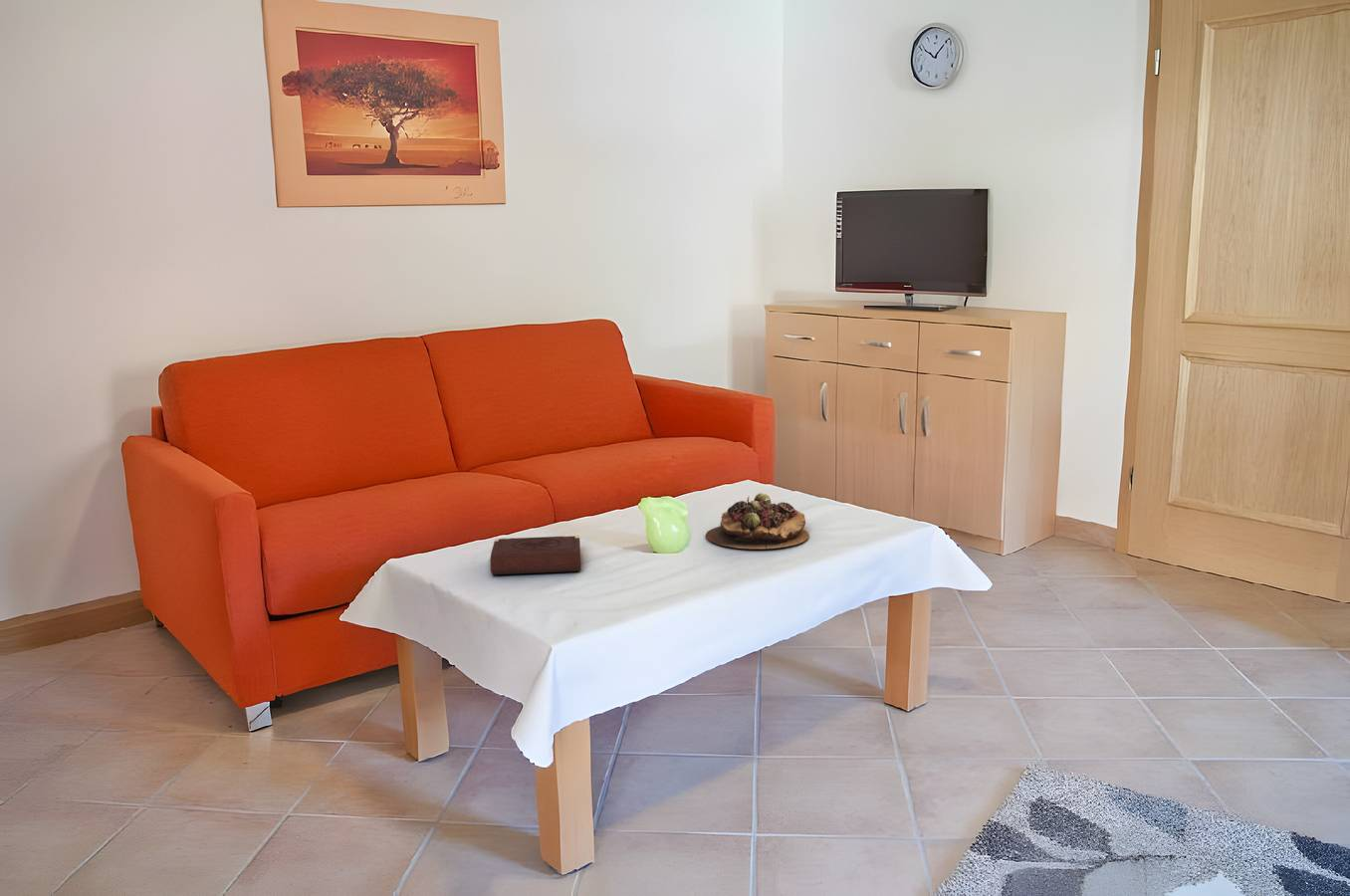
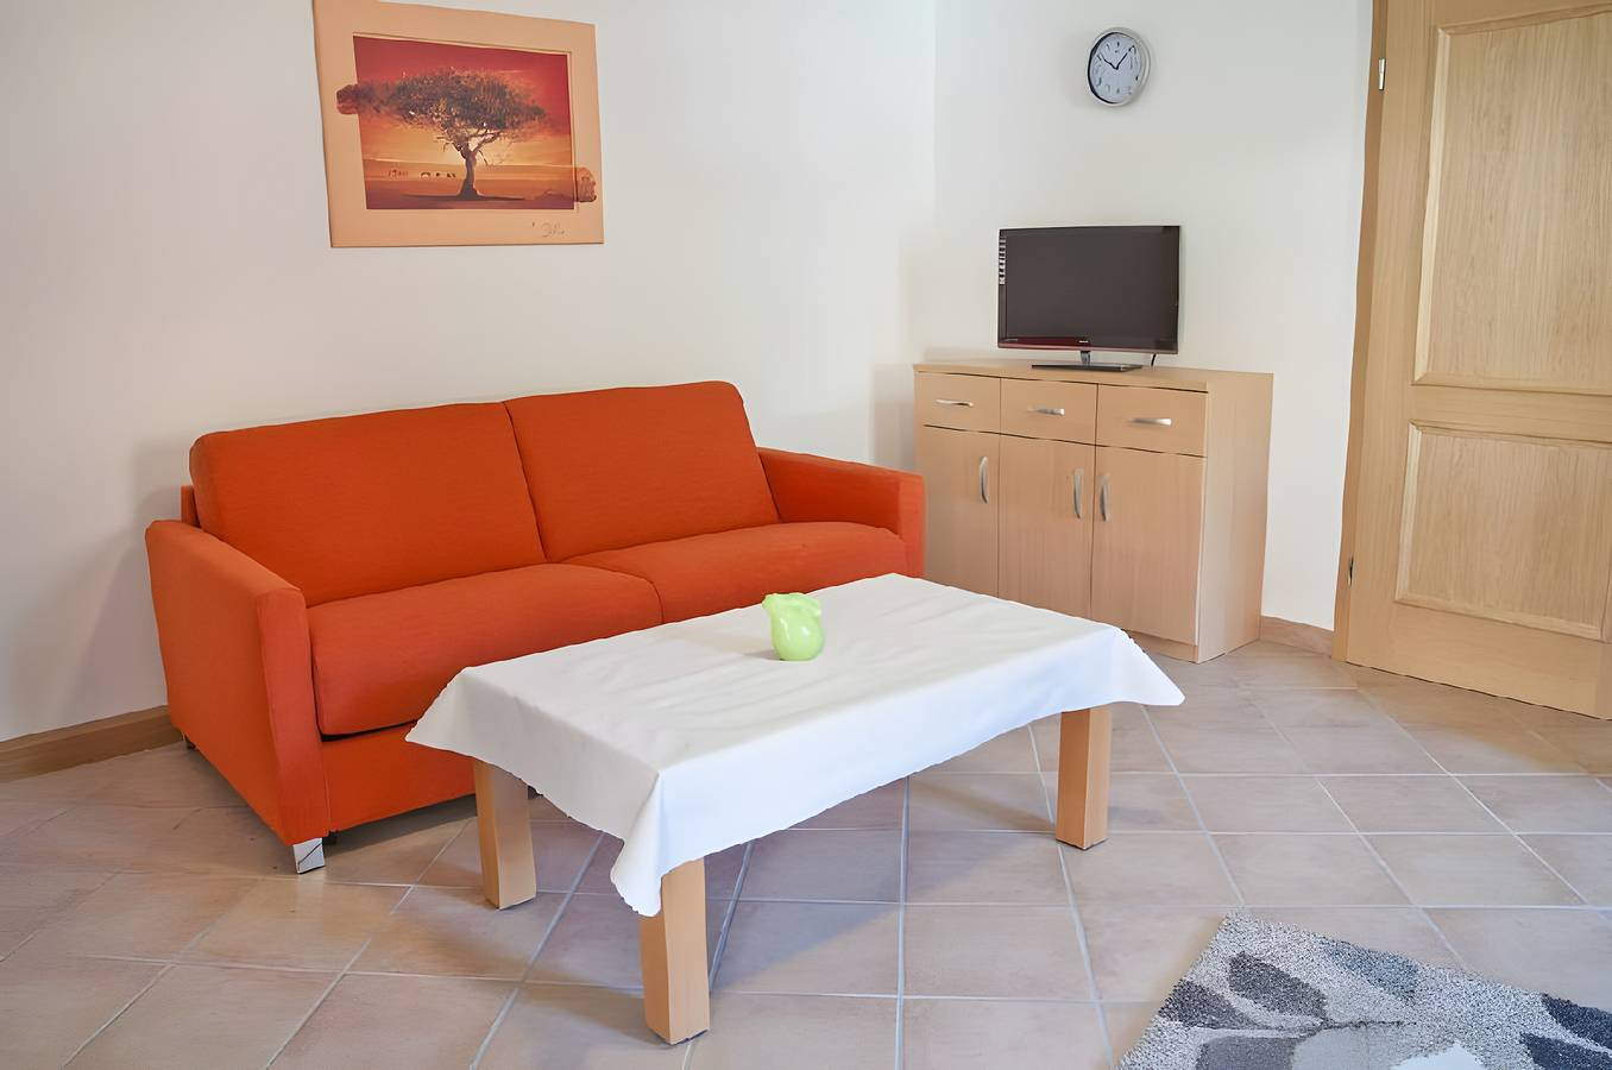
- succulent plant (757, 517)
- book (537, 554)
